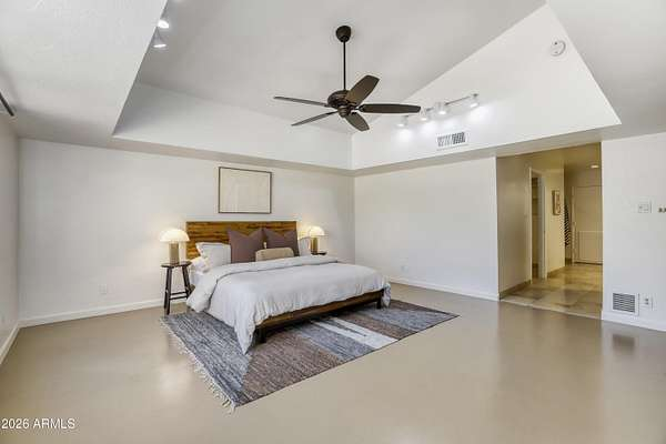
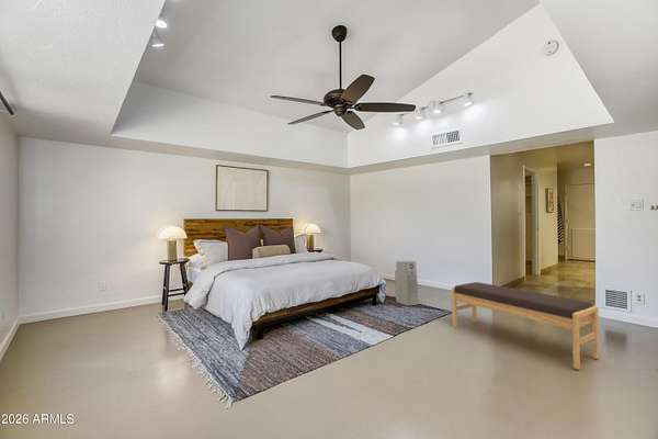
+ bench (515, 315)
+ air purifier (406, 281)
